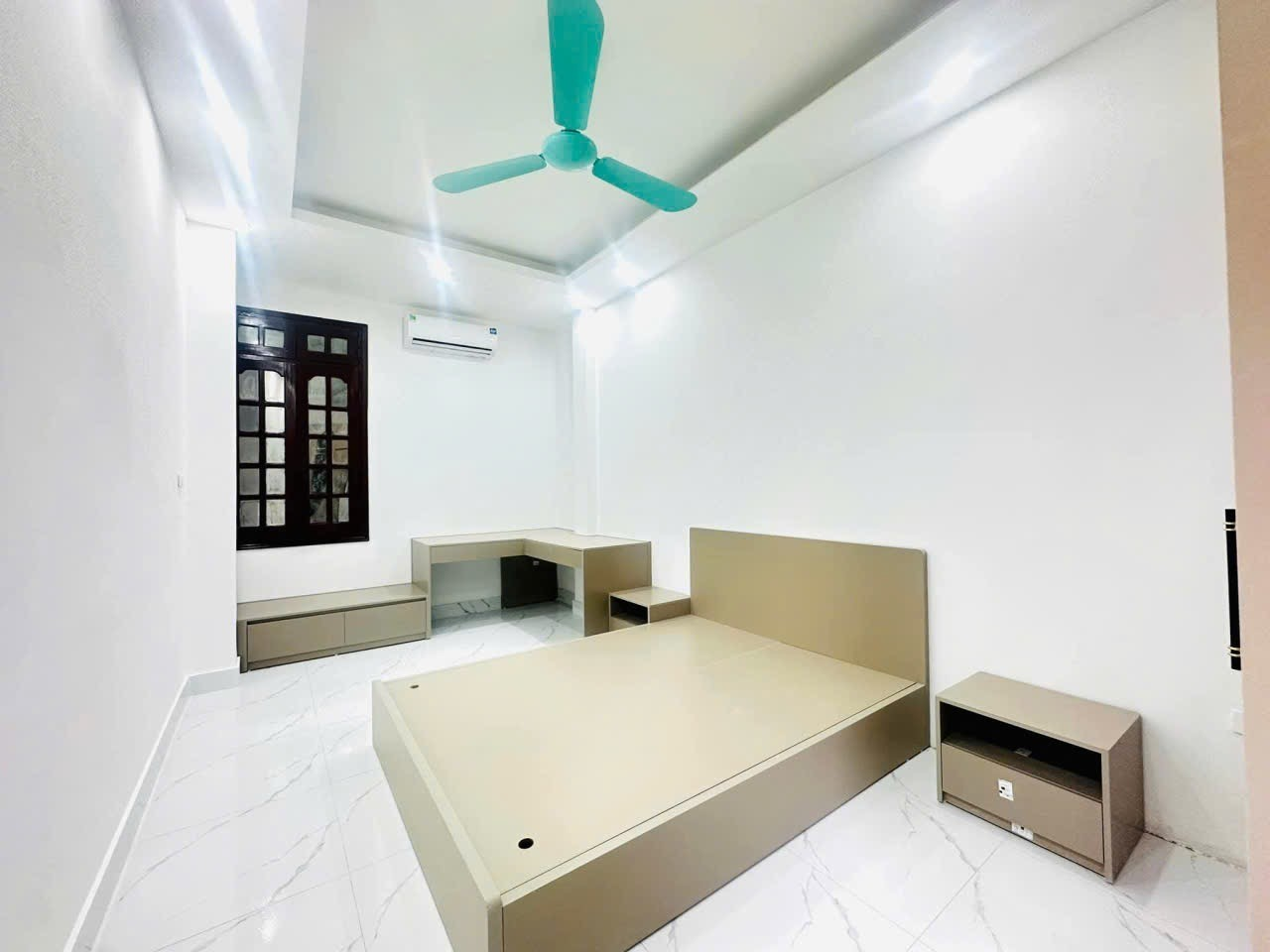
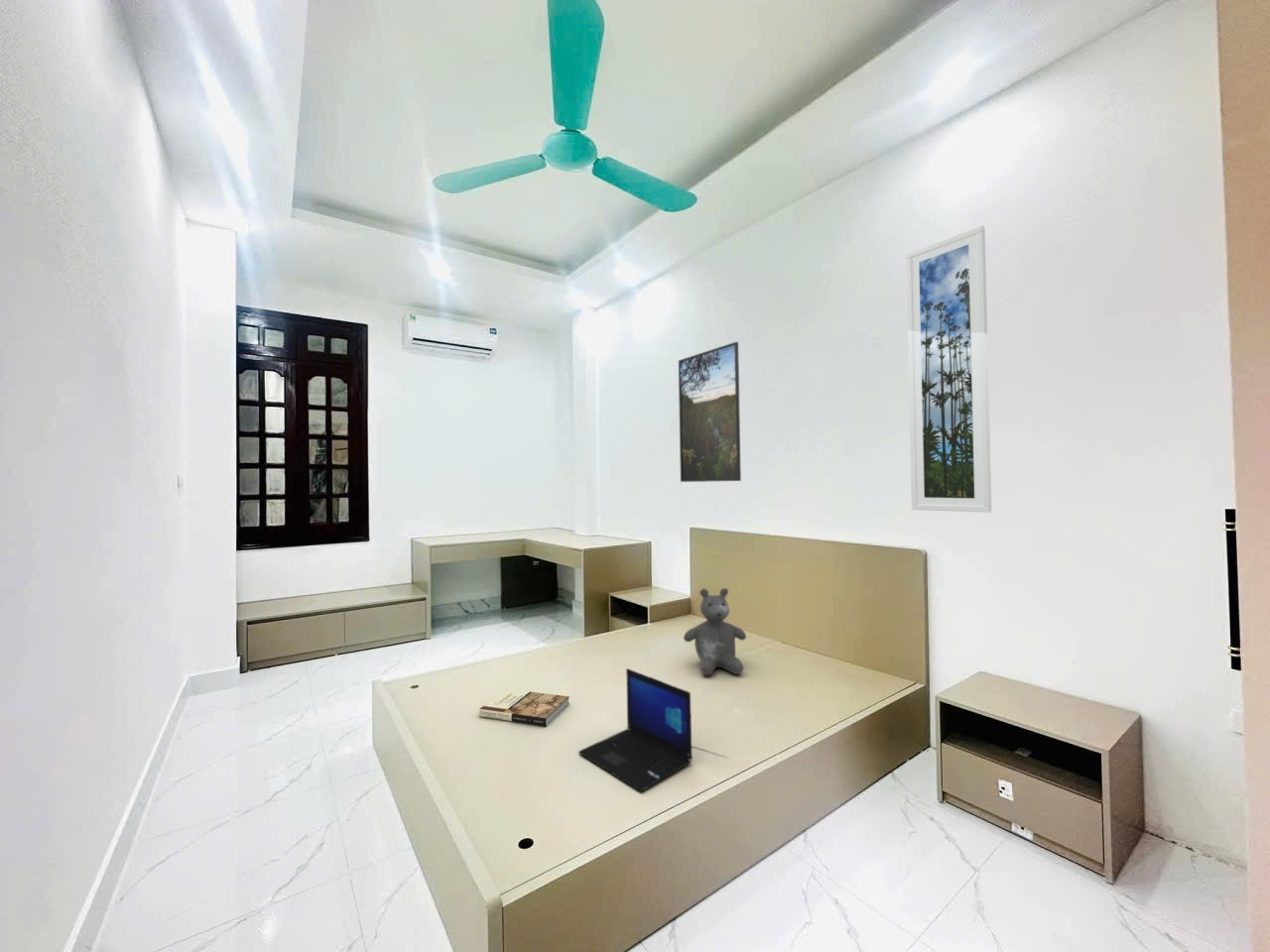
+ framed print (707, 416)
+ book (525, 706)
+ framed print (946, 375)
+ laptop (633, 723)
+ teddy bear (716, 629)
